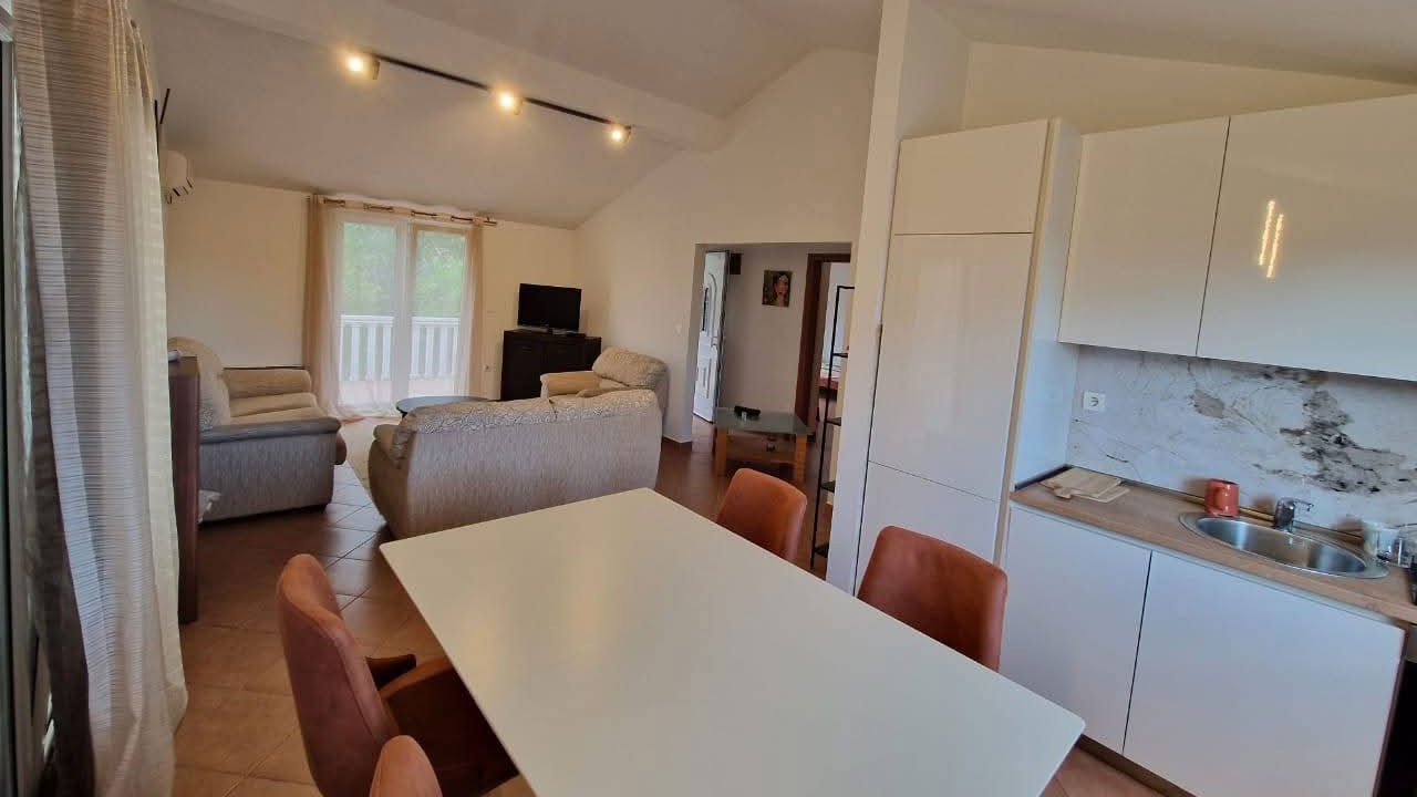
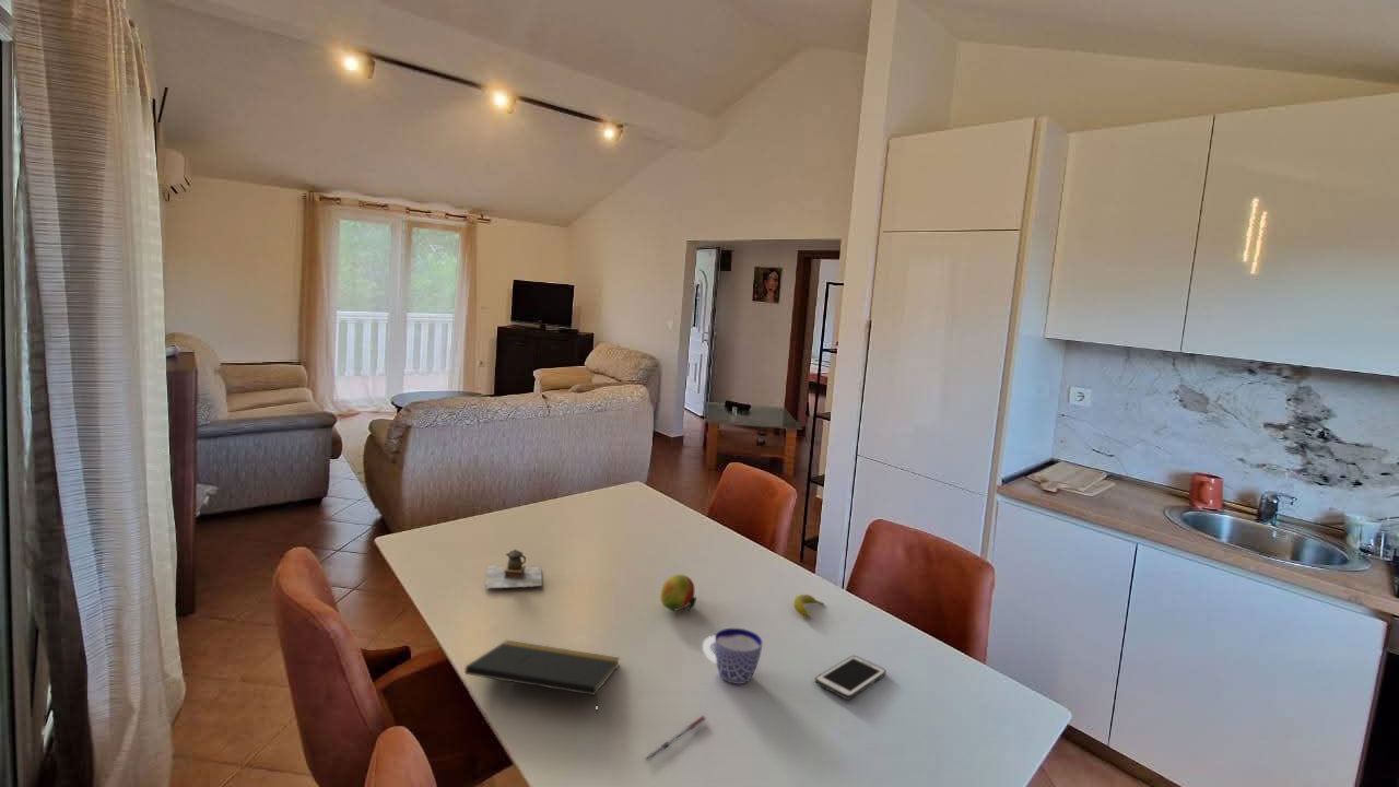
+ cell phone (850, 676)
+ pen (675, 737)
+ notepad (546, 666)
+ teapot (515, 562)
+ banana (807, 602)
+ cup (730, 655)
+ fruit (678, 591)
